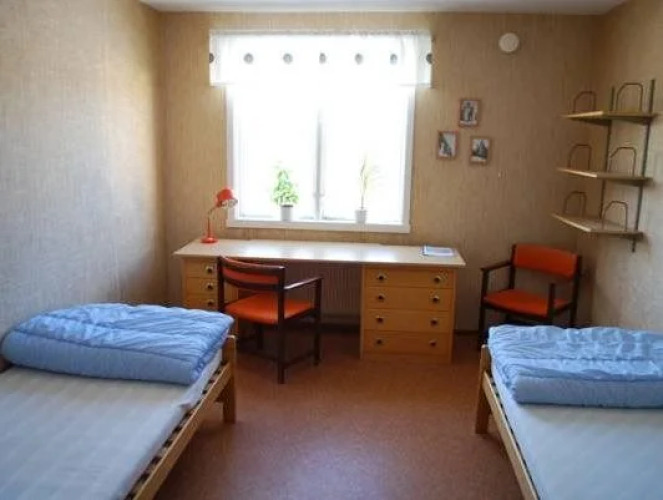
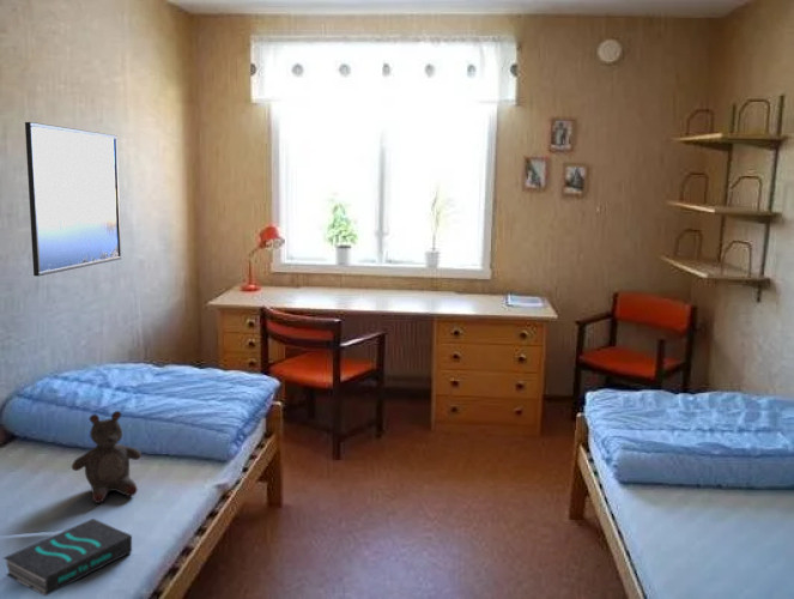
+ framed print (79, 199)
+ book (71, 553)
+ stuffed bear (109, 454)
